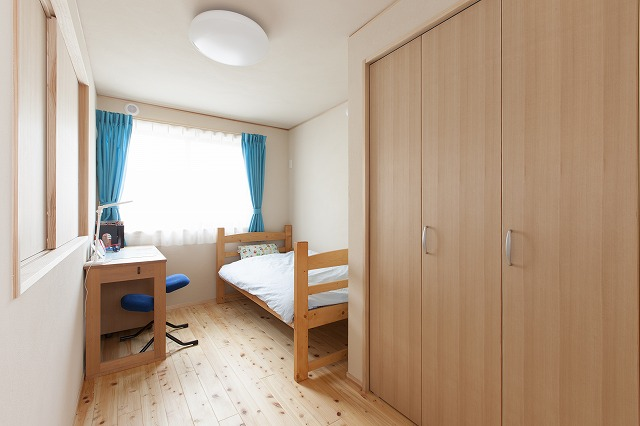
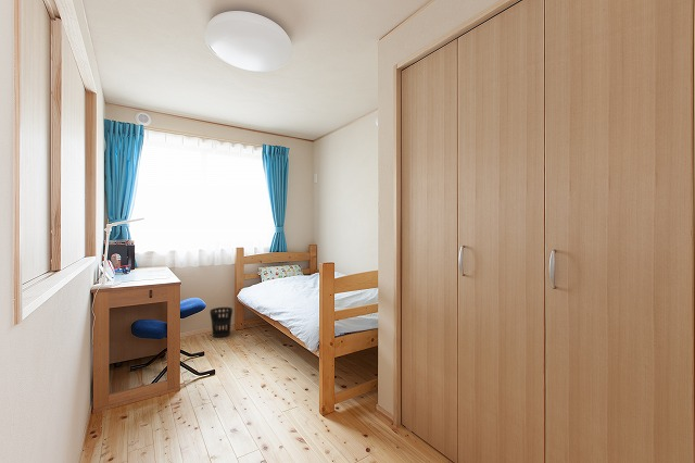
+ wastebasket (220, 322)
